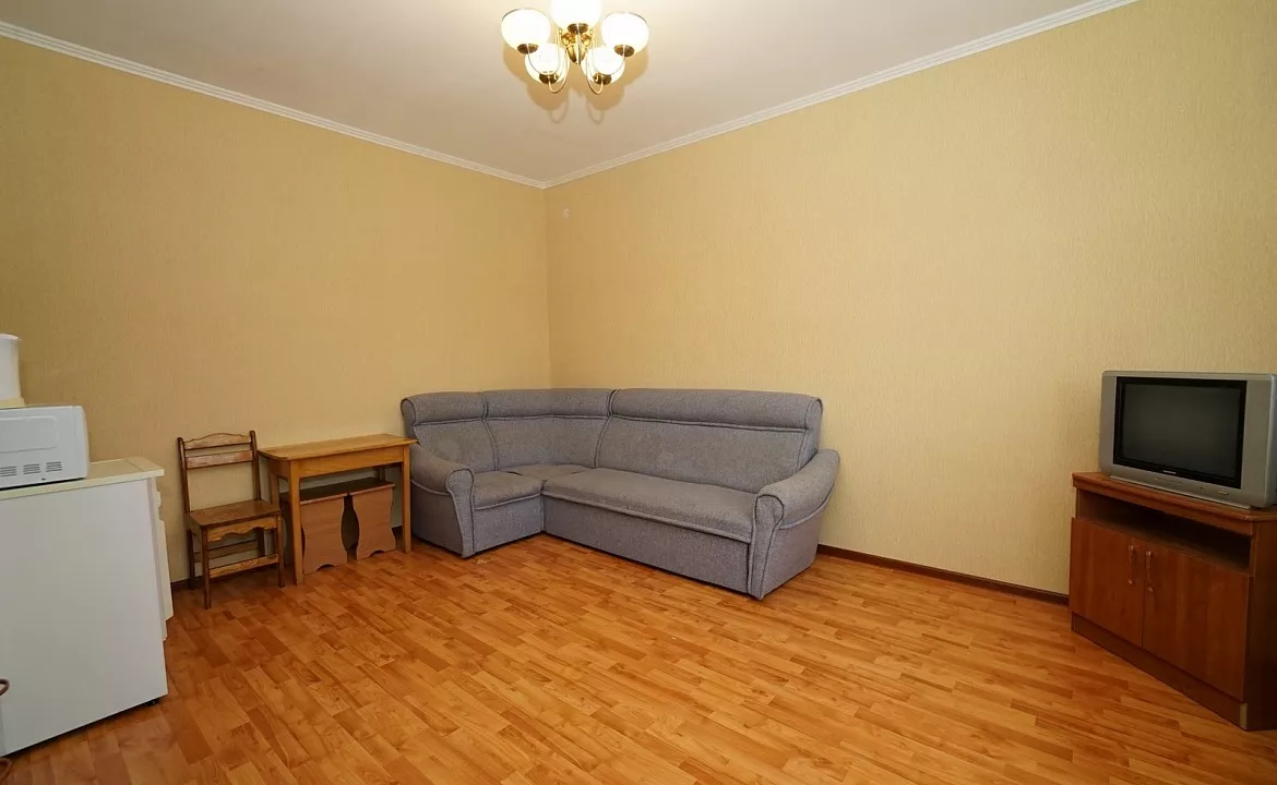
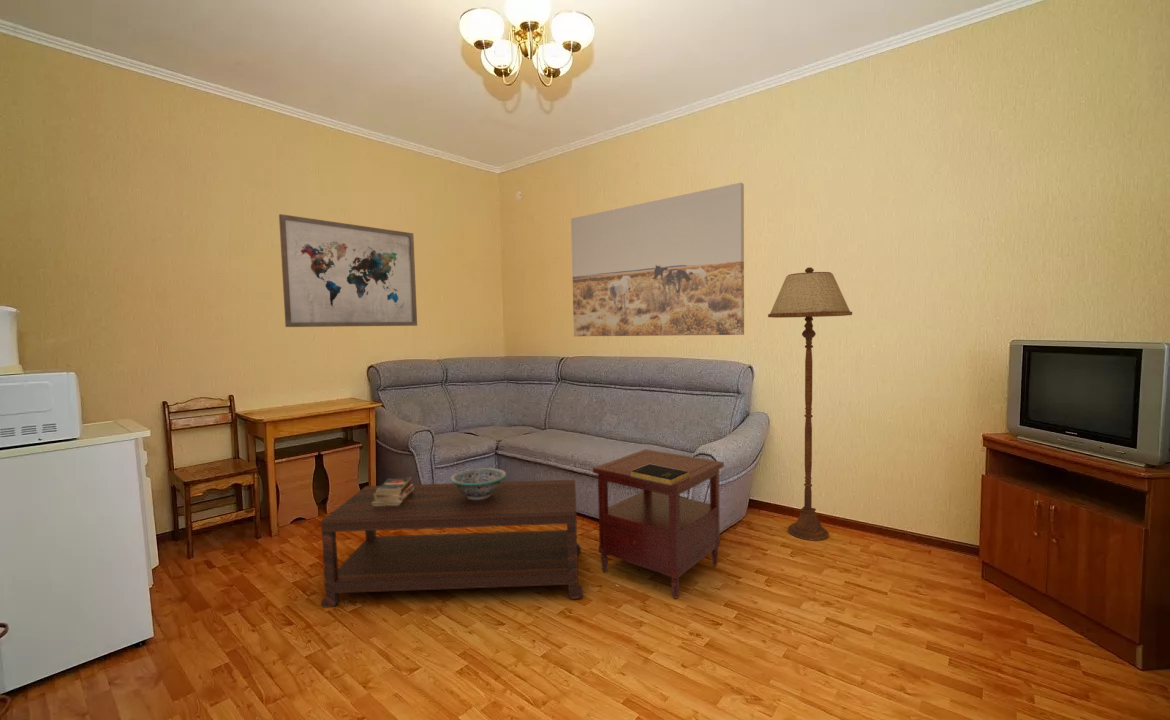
+ floor lamp (808, 402)
+ wall art (647, 270)
+ wall art (355, 275)
+ coffee table (463, 537)
+ books (393, 490)
+ side table (659, 516)
+ decorative bowl (478, 485)
+ book (658, 473)
